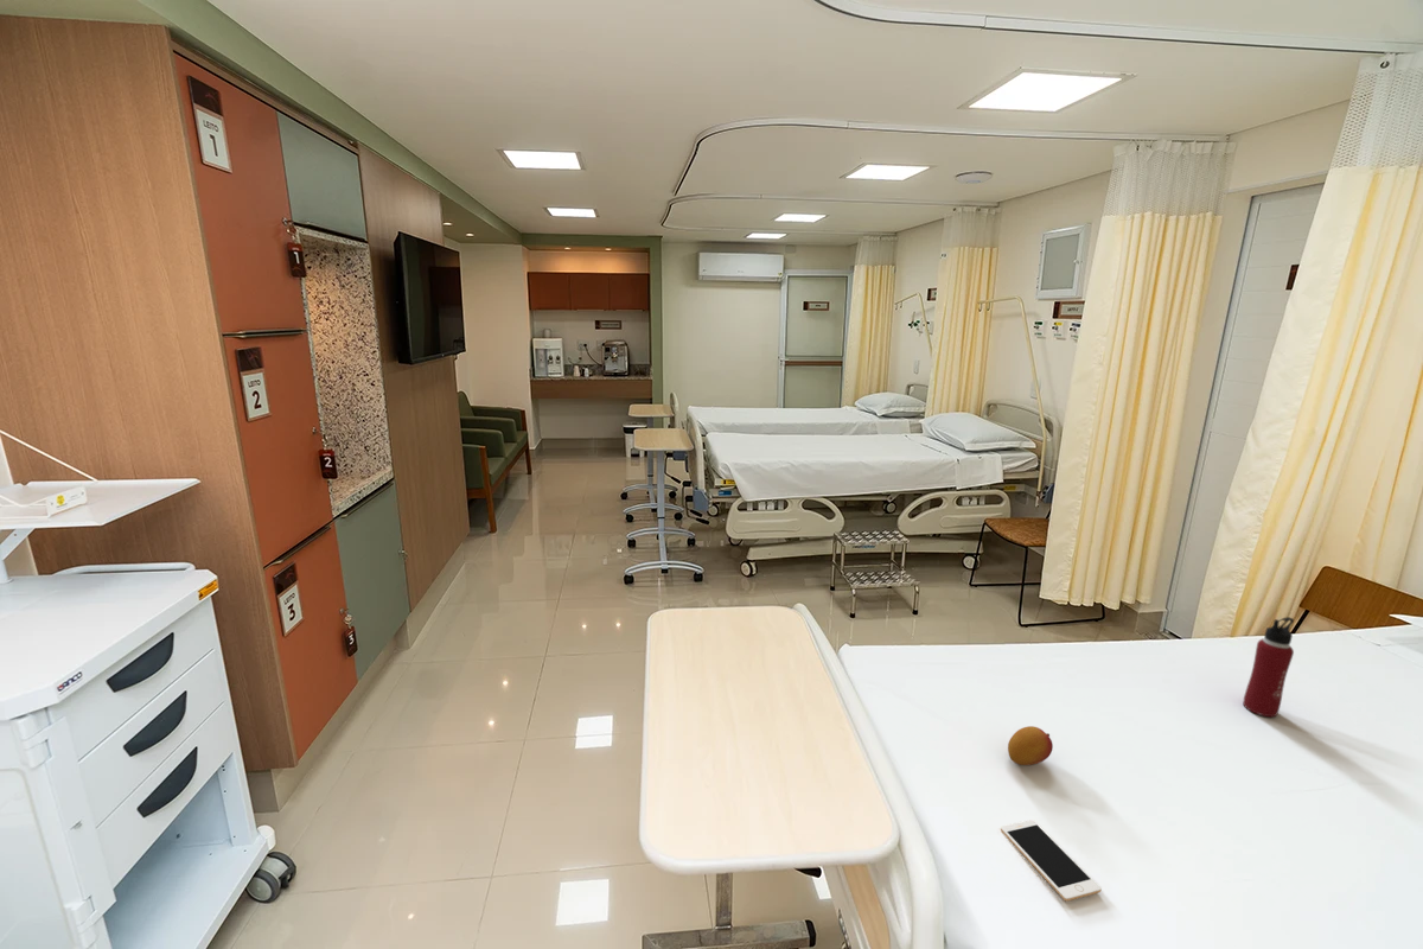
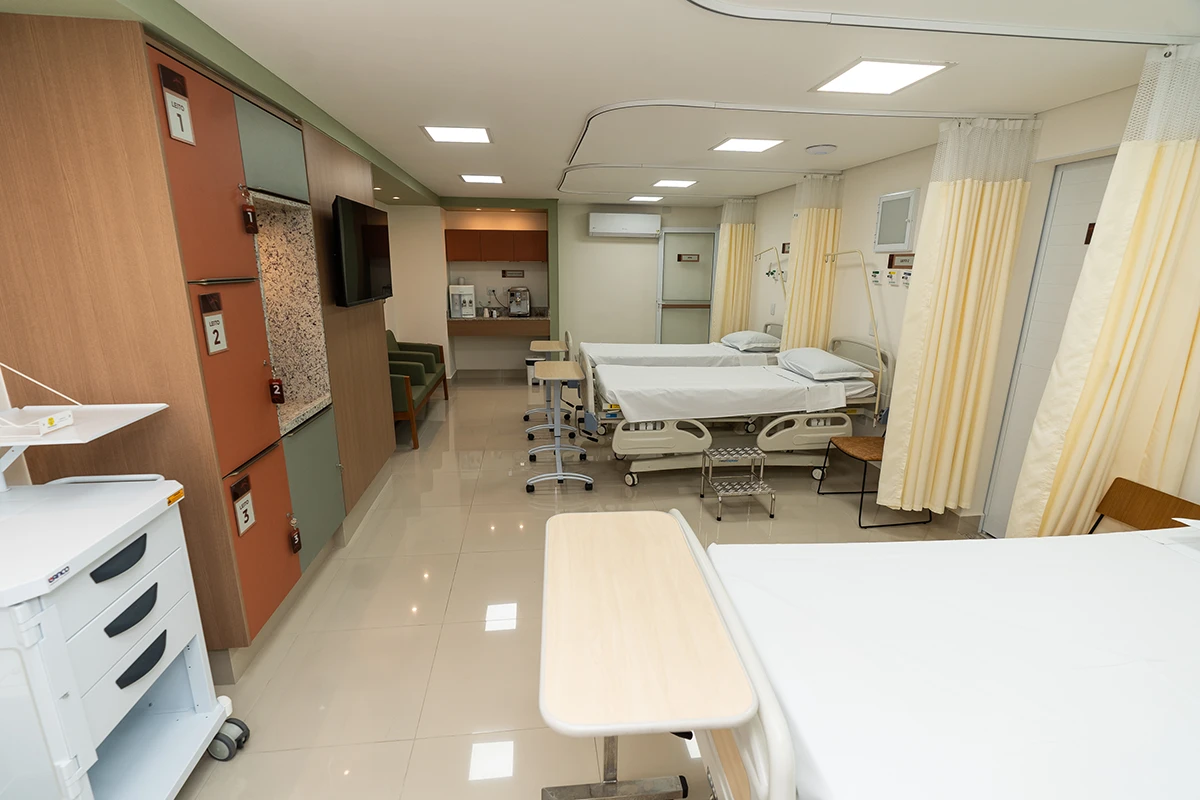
- water bottle (1271, 664)
- fruit (1029, 745)
- cell phone (1047, 856)
